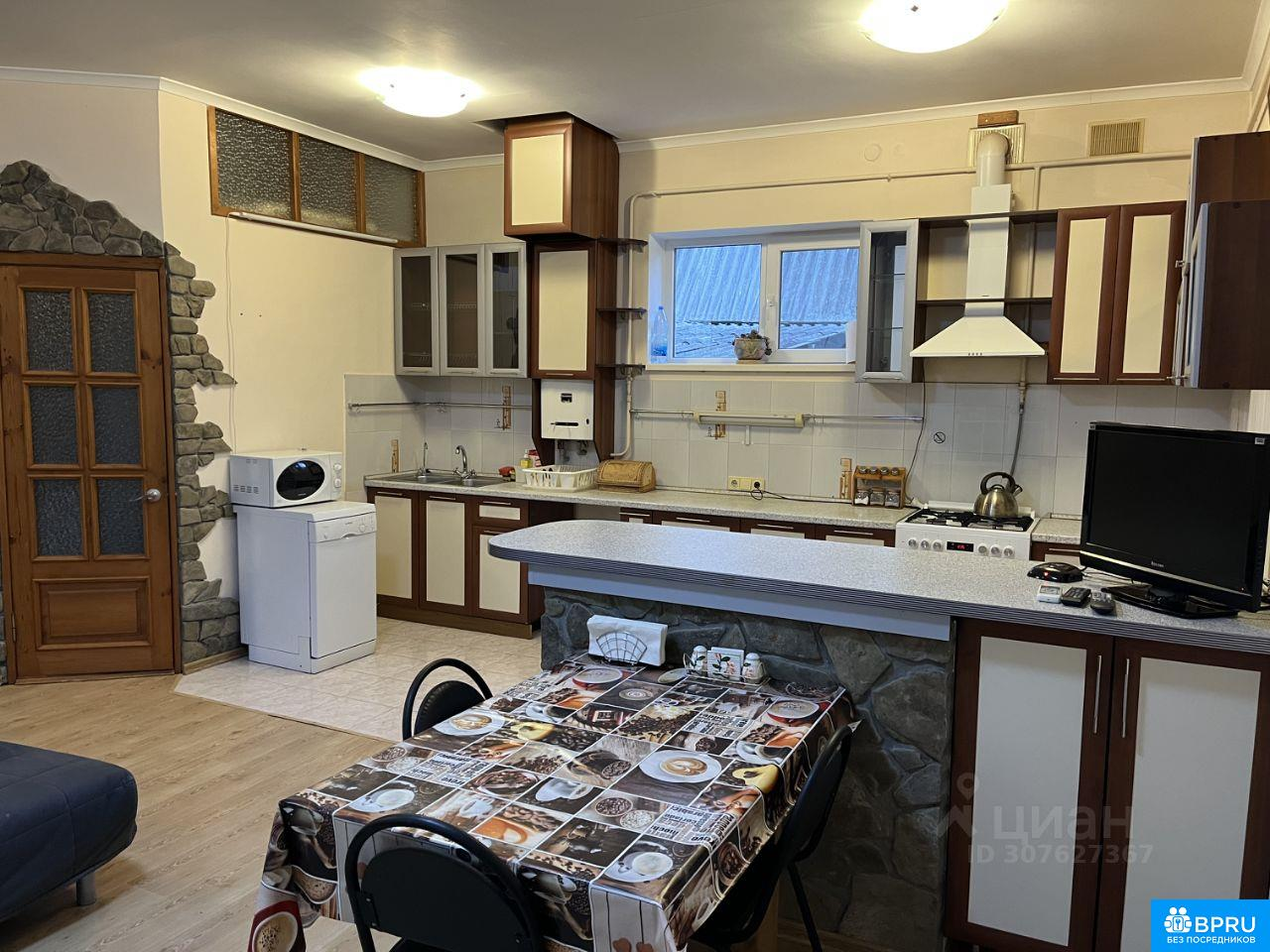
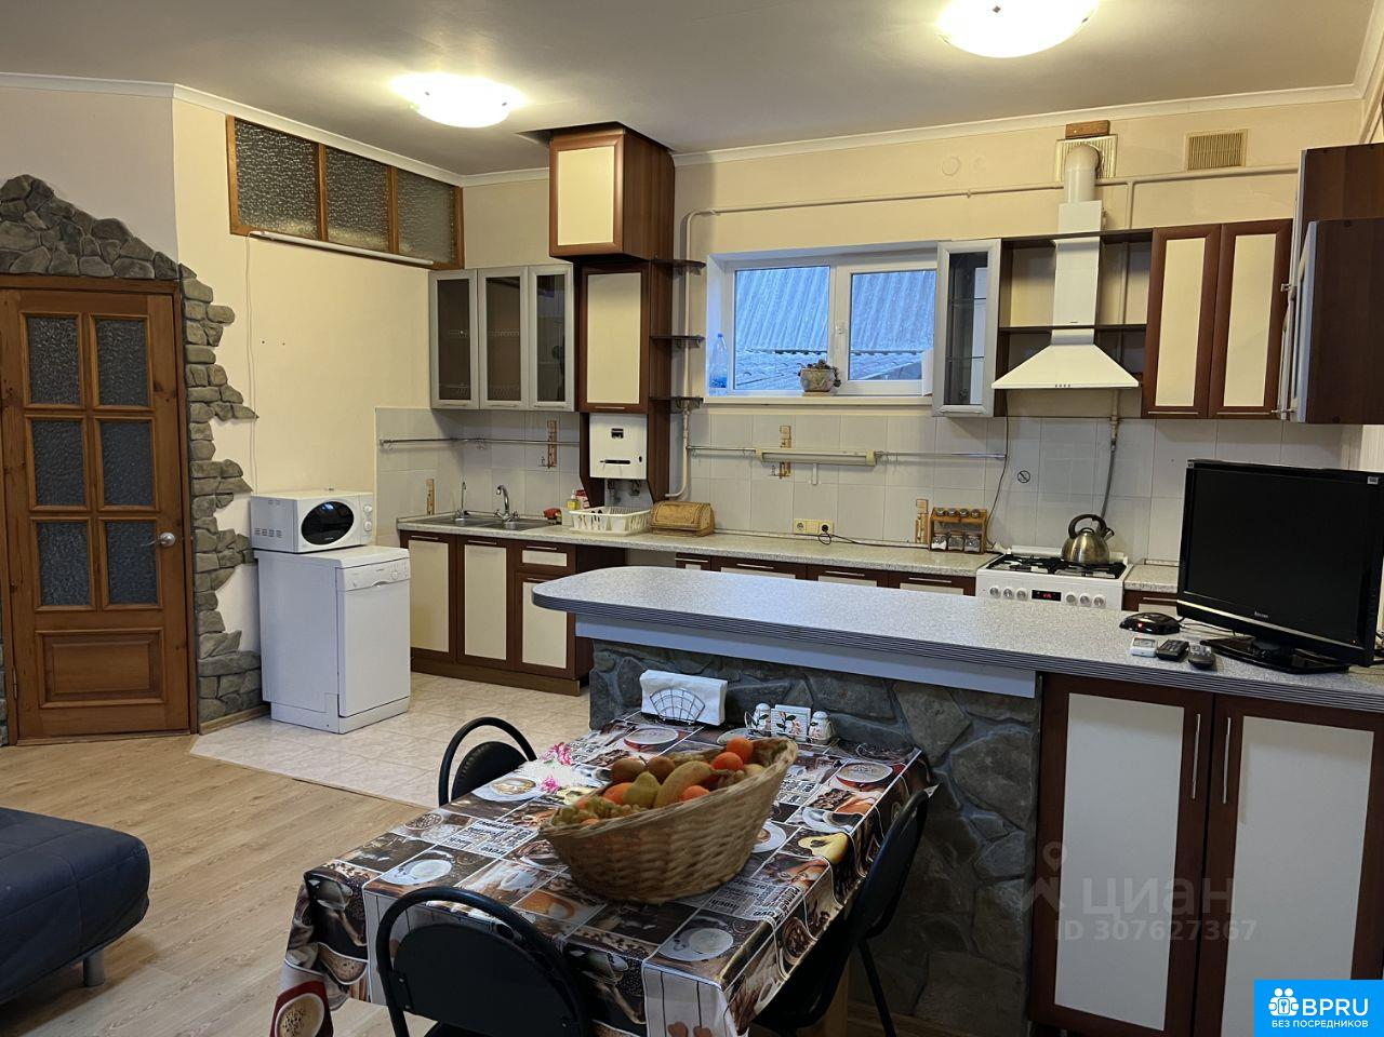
+ fruit basket (673, 806)
+ flower (557, 767)
